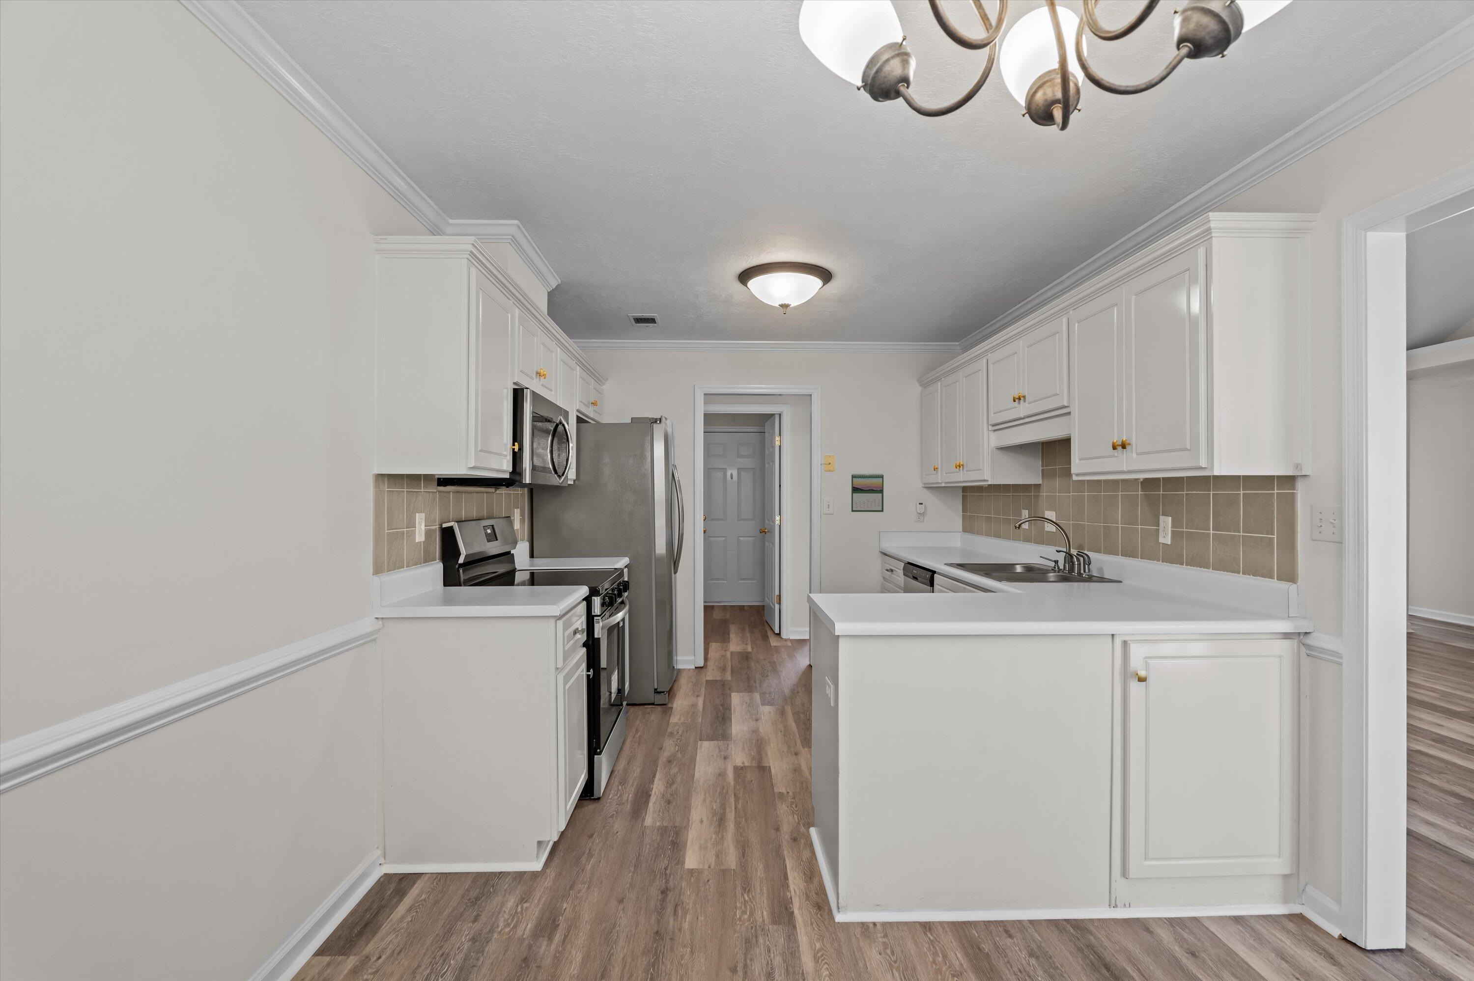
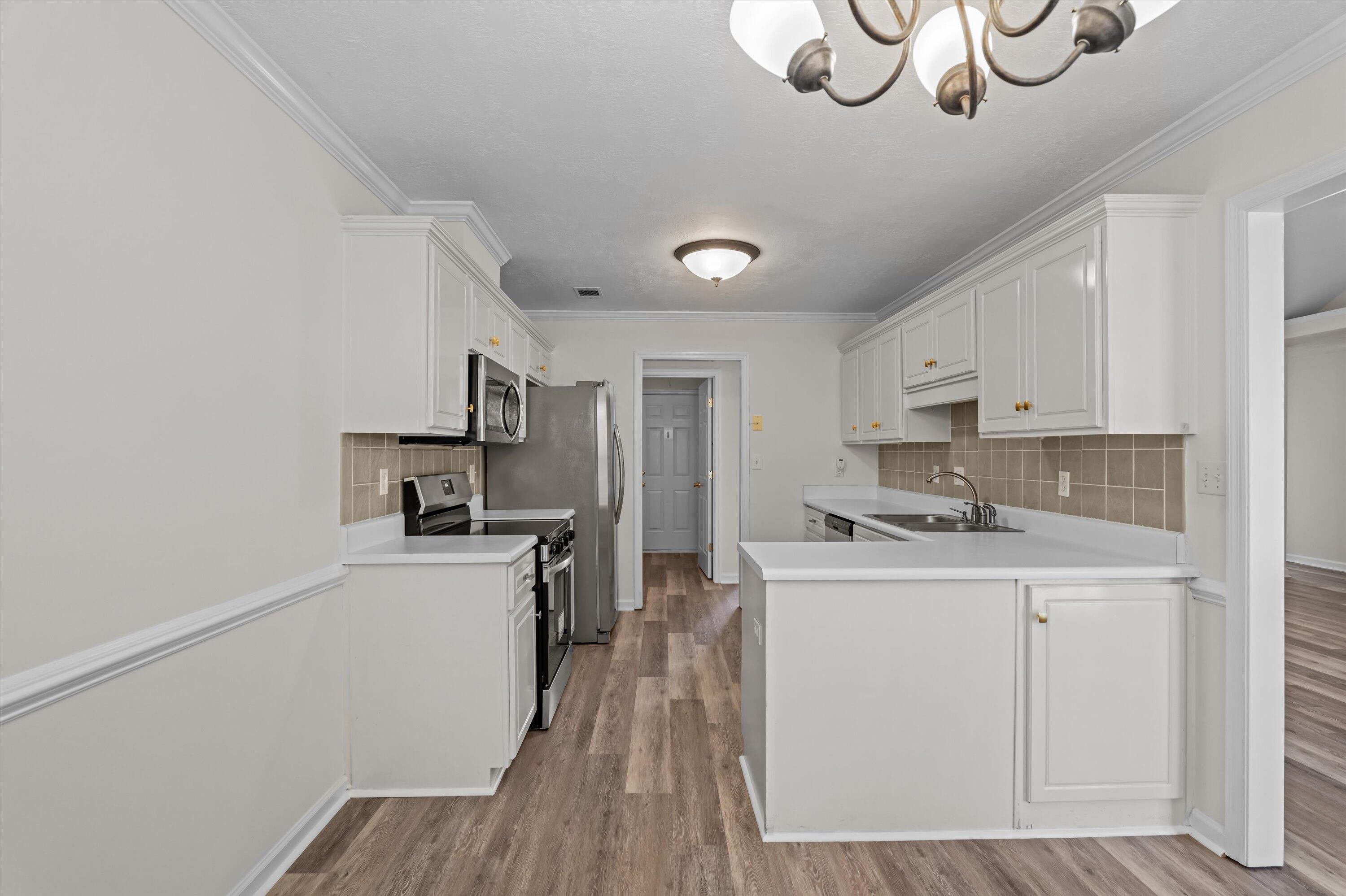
- calendar (867, 492)
